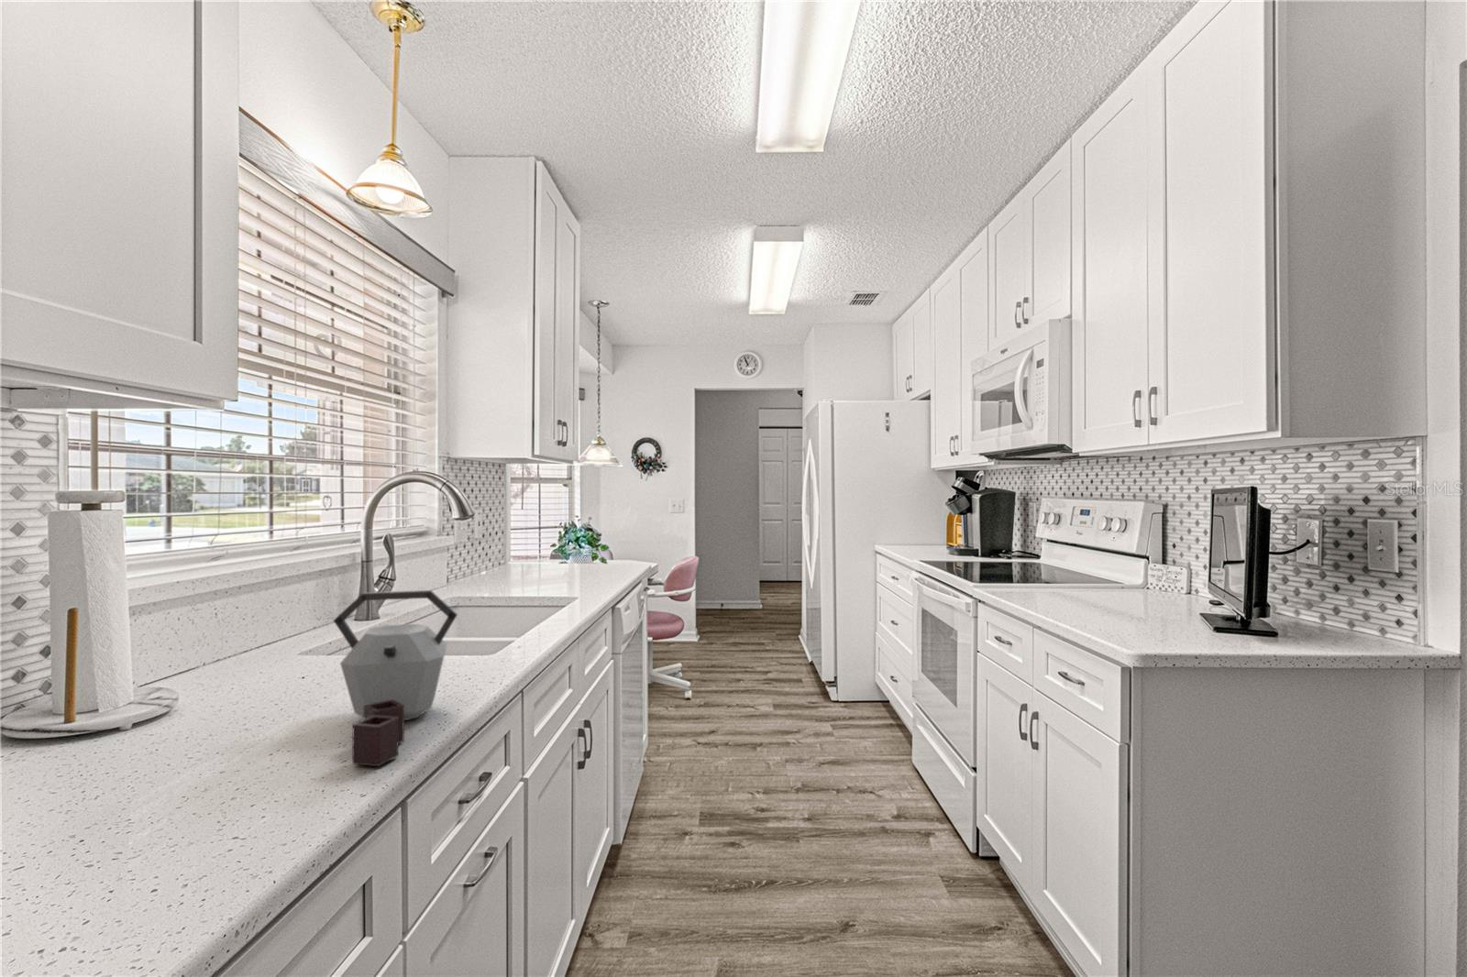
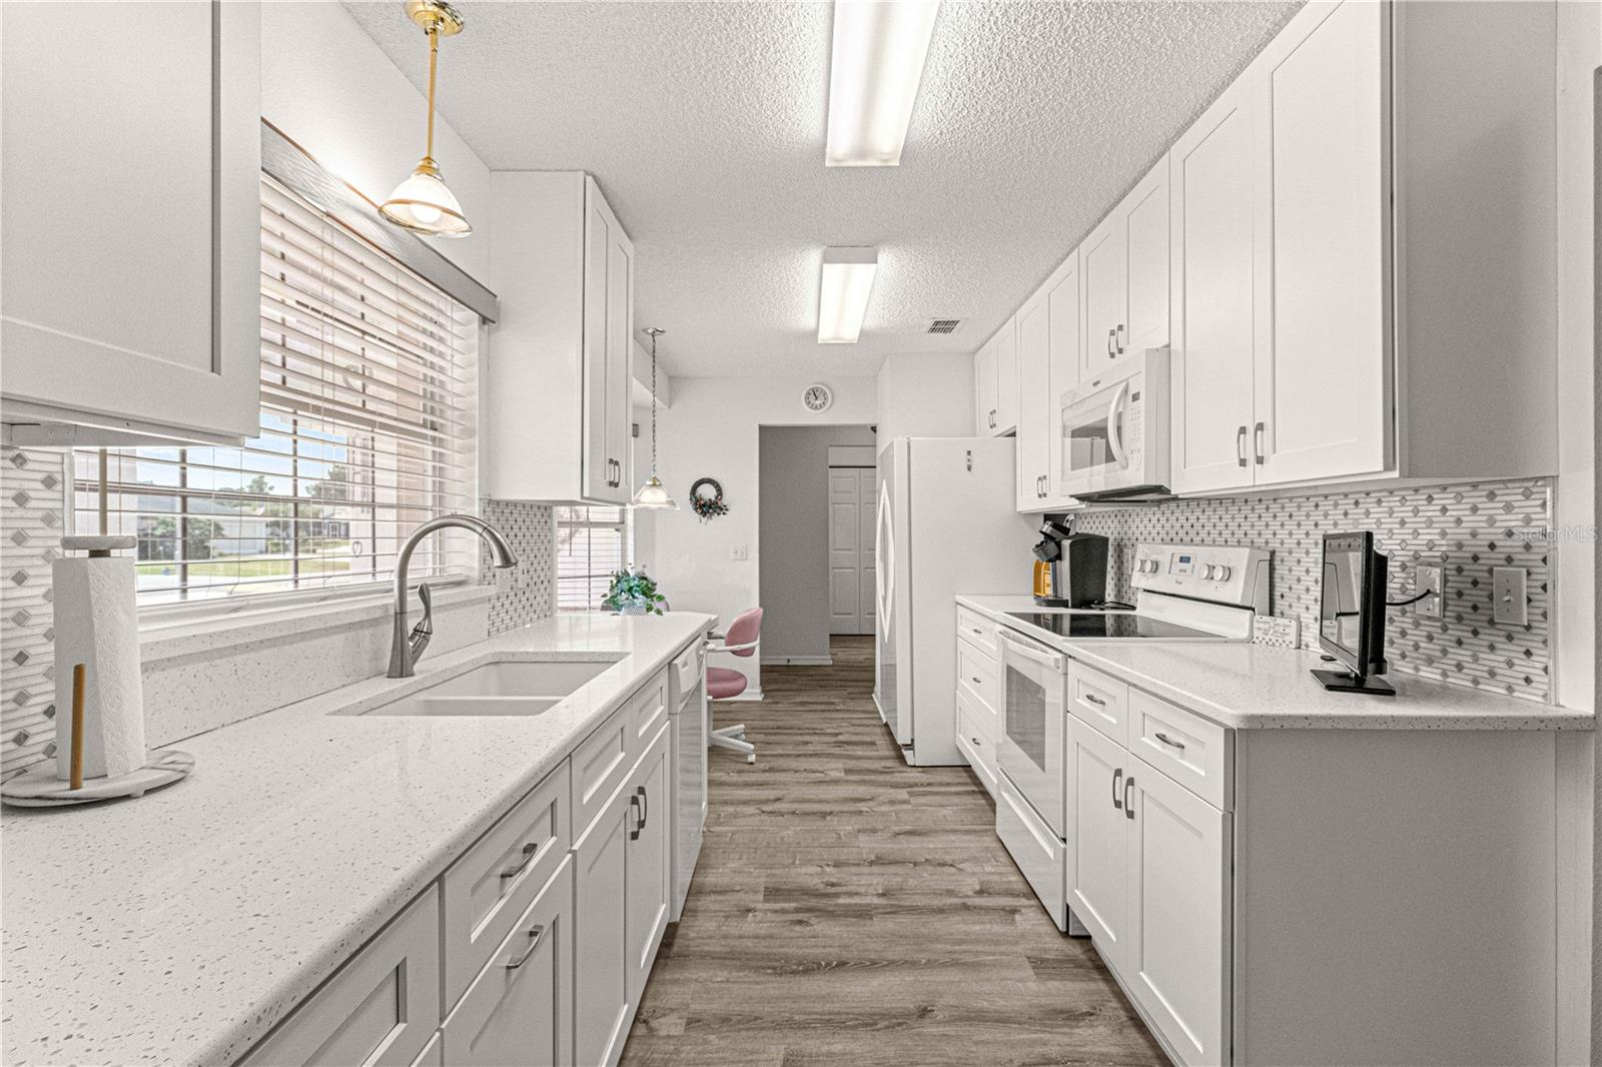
- kettle (388, 664)
